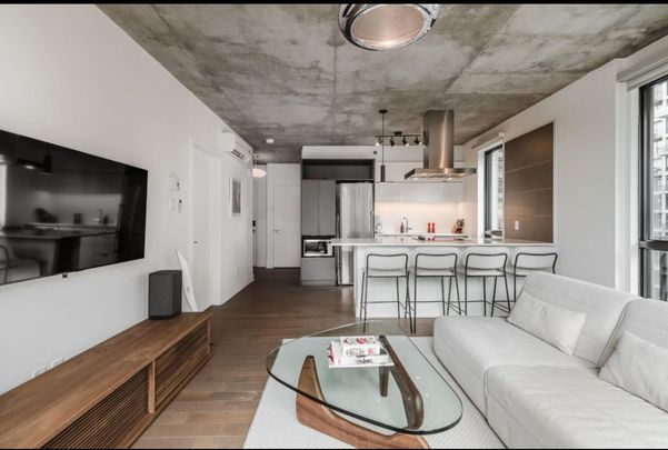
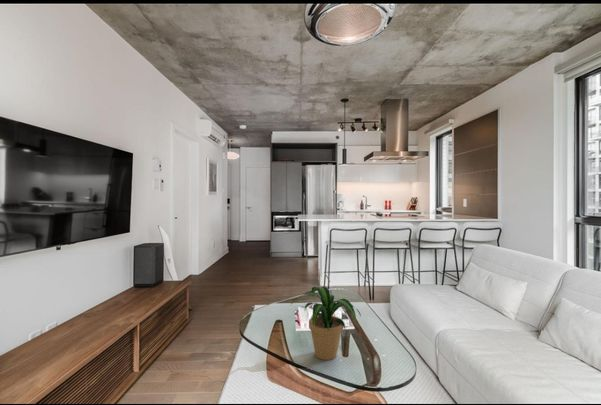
+ potted plant (325, 322)
